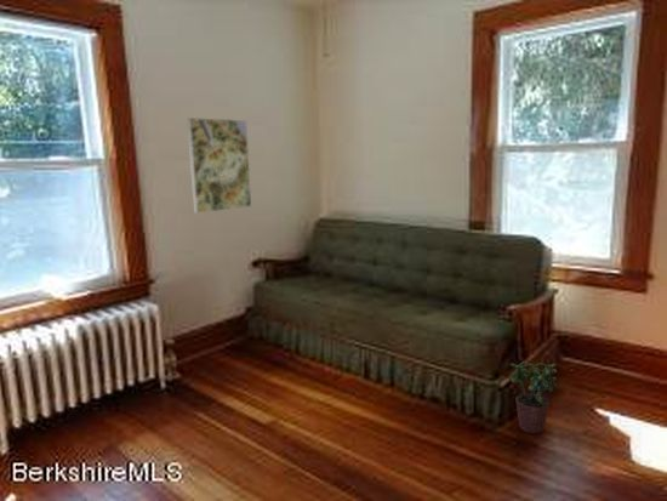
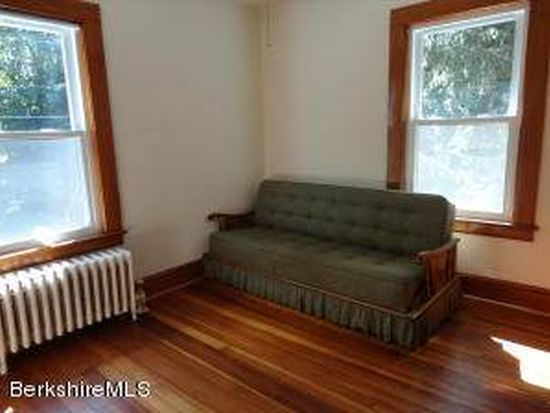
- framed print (221, 165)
- potted plant (530, 394)
